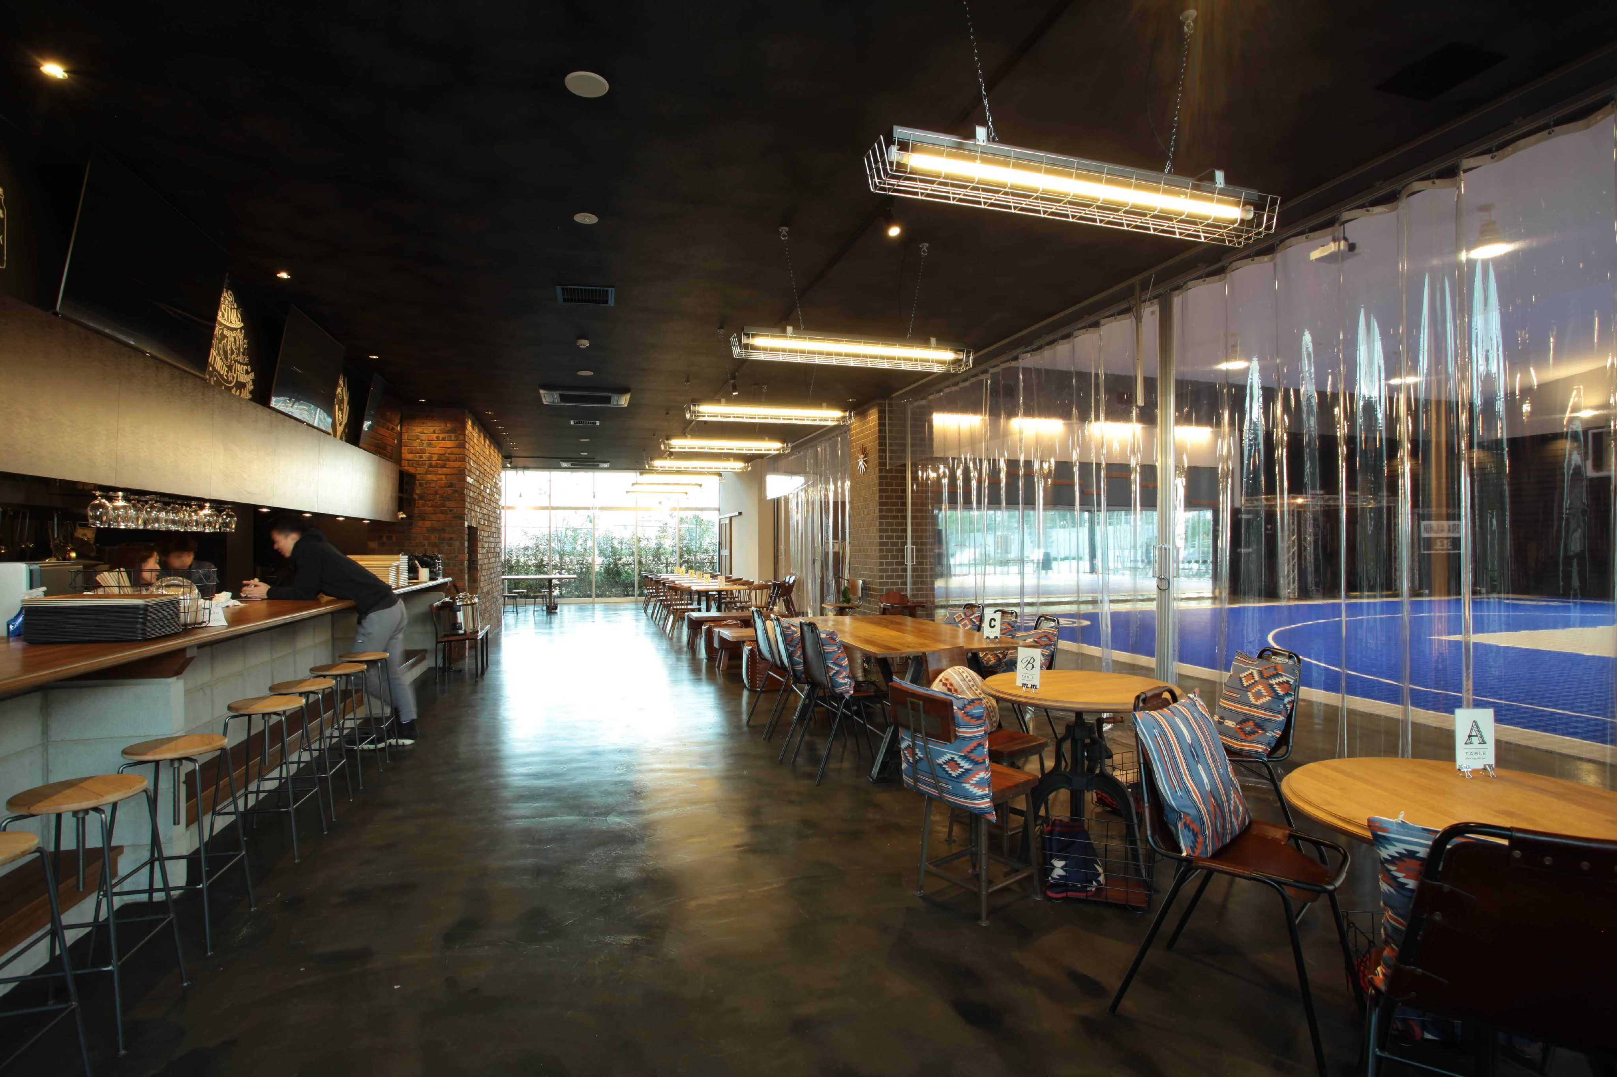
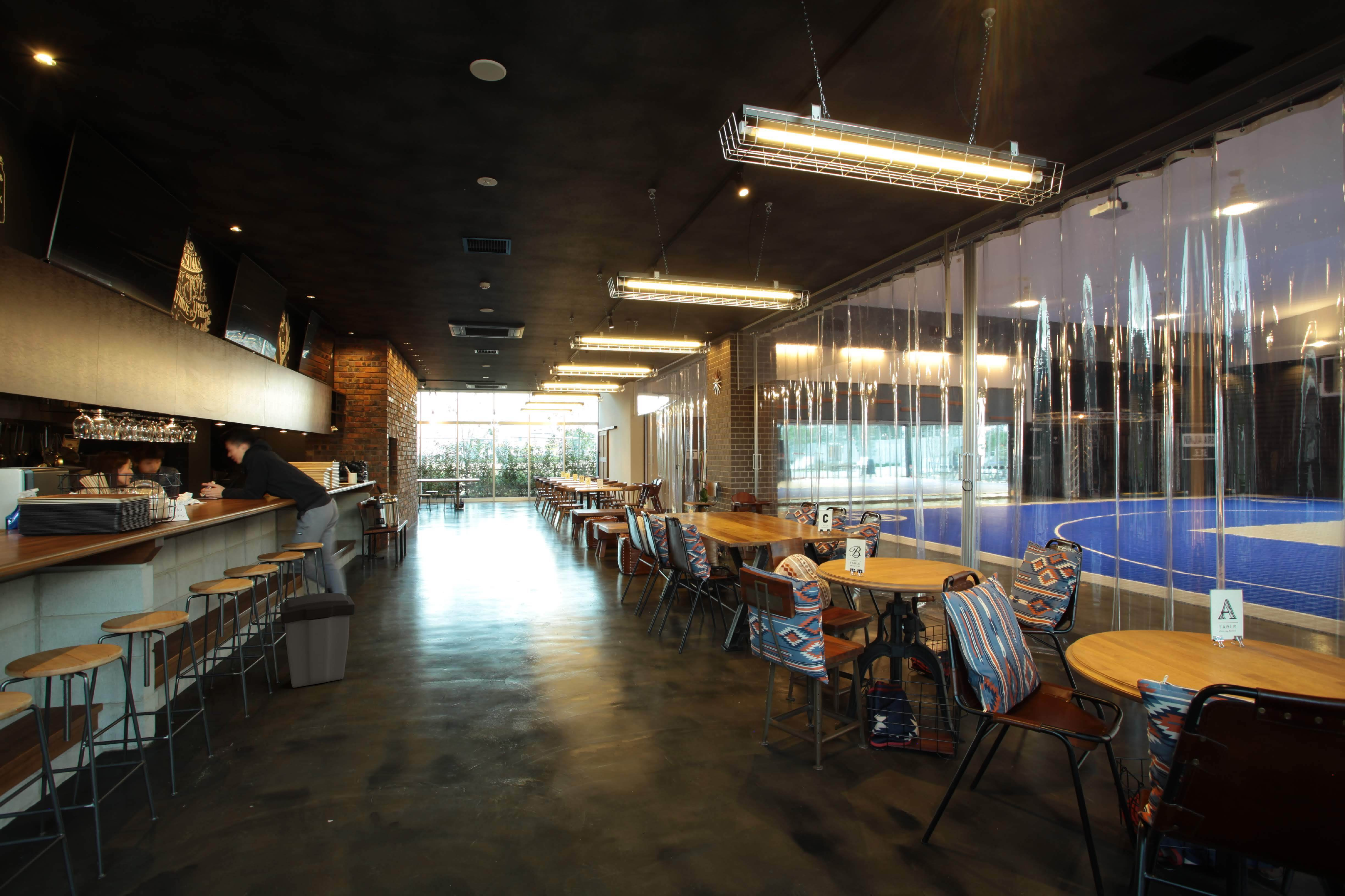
+ trash can (317, 638)
